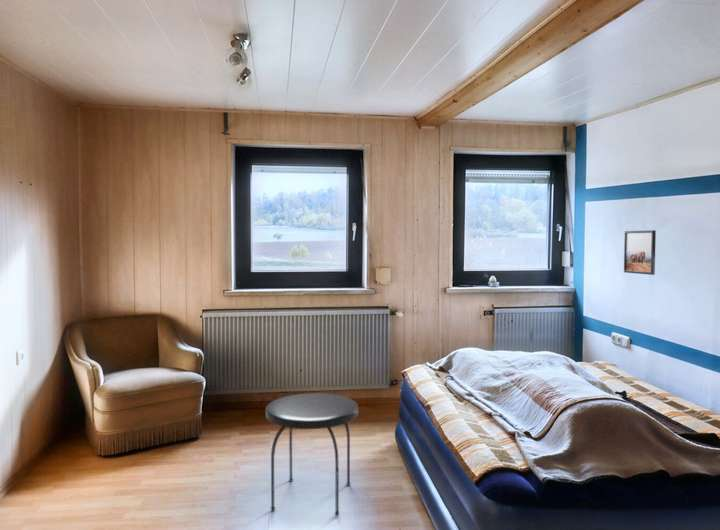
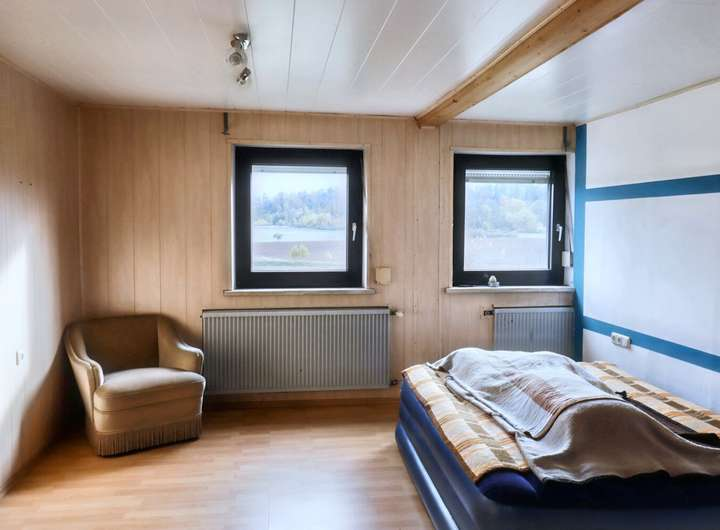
- side table (291, 451)
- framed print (639, 252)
